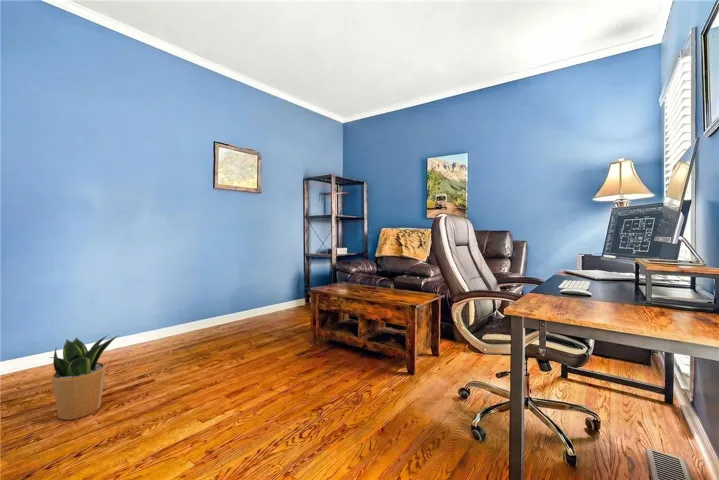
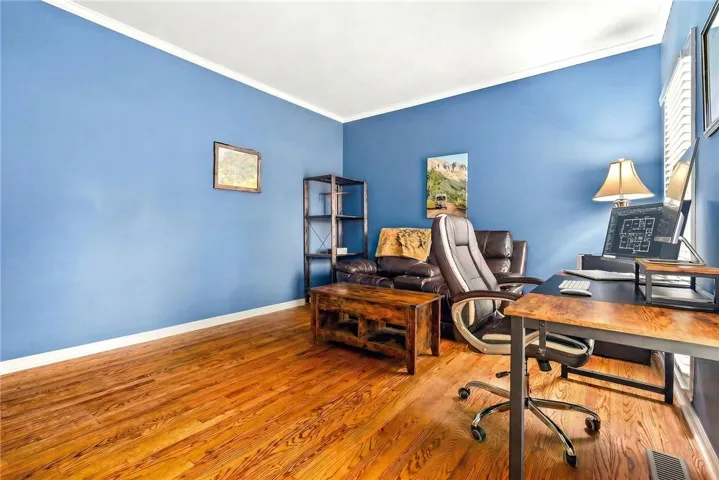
- potted plant (84, 374)
